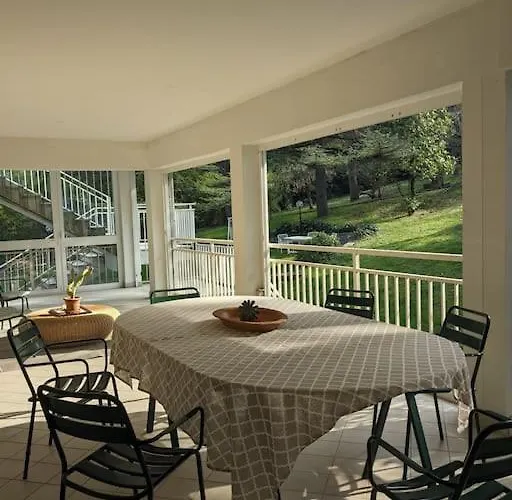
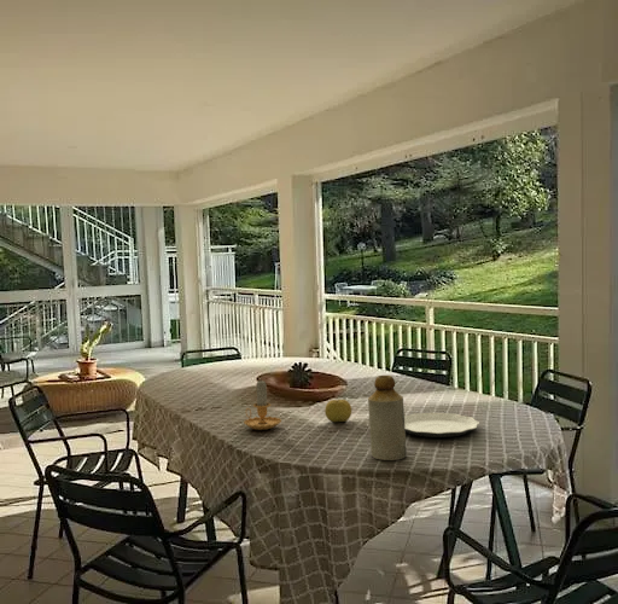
+ fruit (338, 410)
+ bottle (386, 416)
+ candle (258, 402)
+ plate (436, 425)
